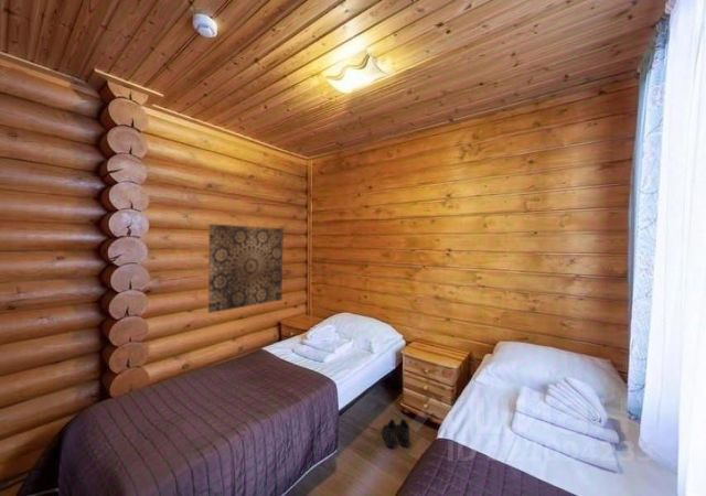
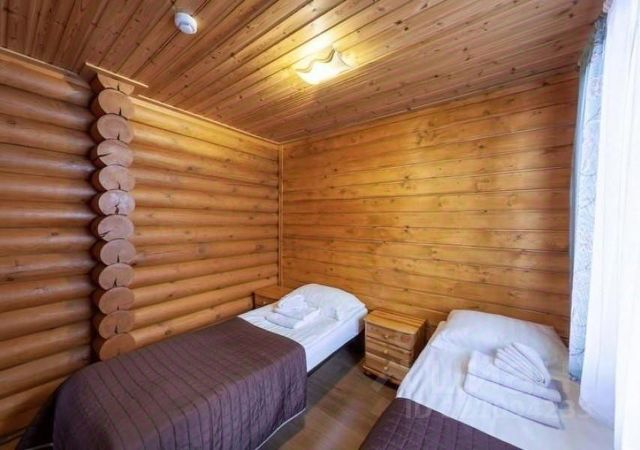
- wall art (249, 266)
- boots (395, 428)
